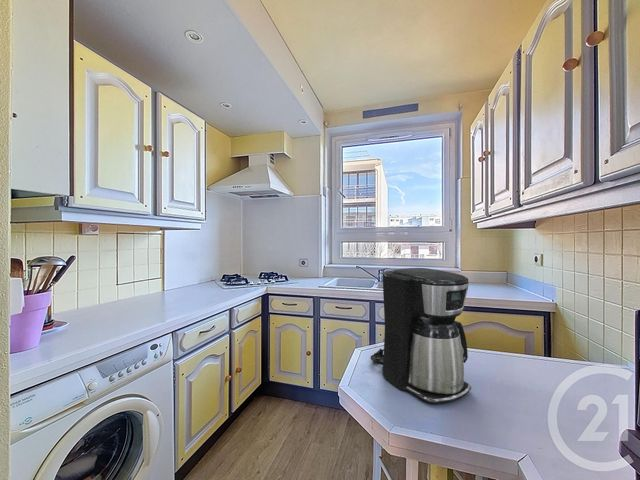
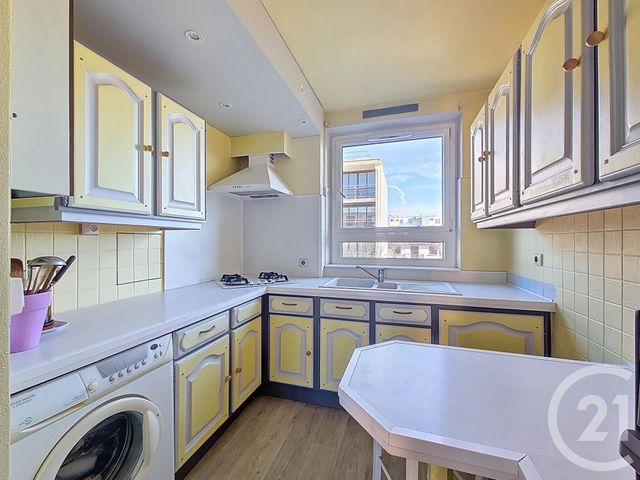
- coffee maker (421, 322)
